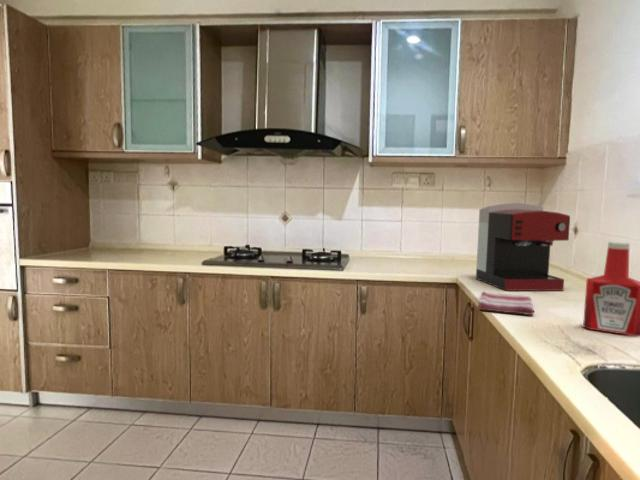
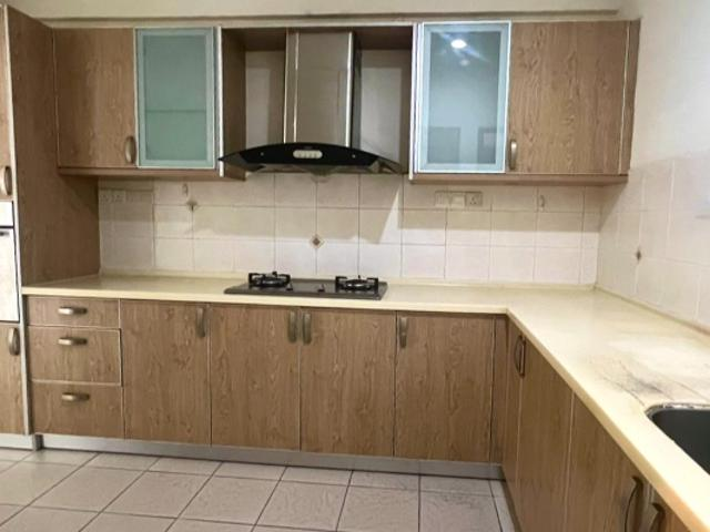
- coffee maker (525, 244)
- soap bottle (615, 286)
- dish towel (505, 301)
